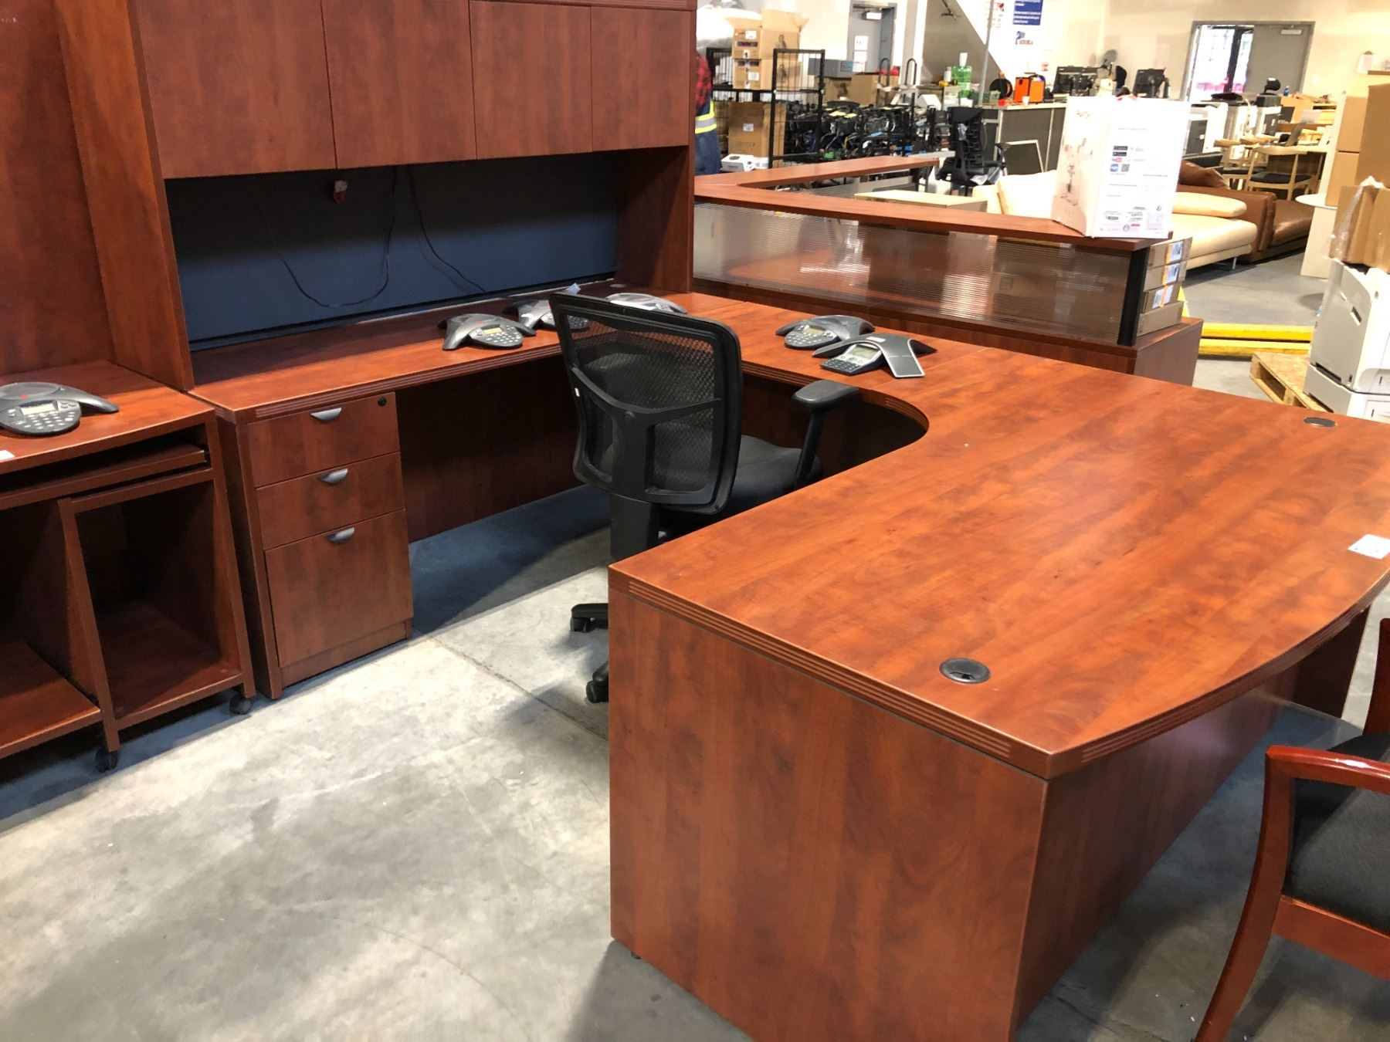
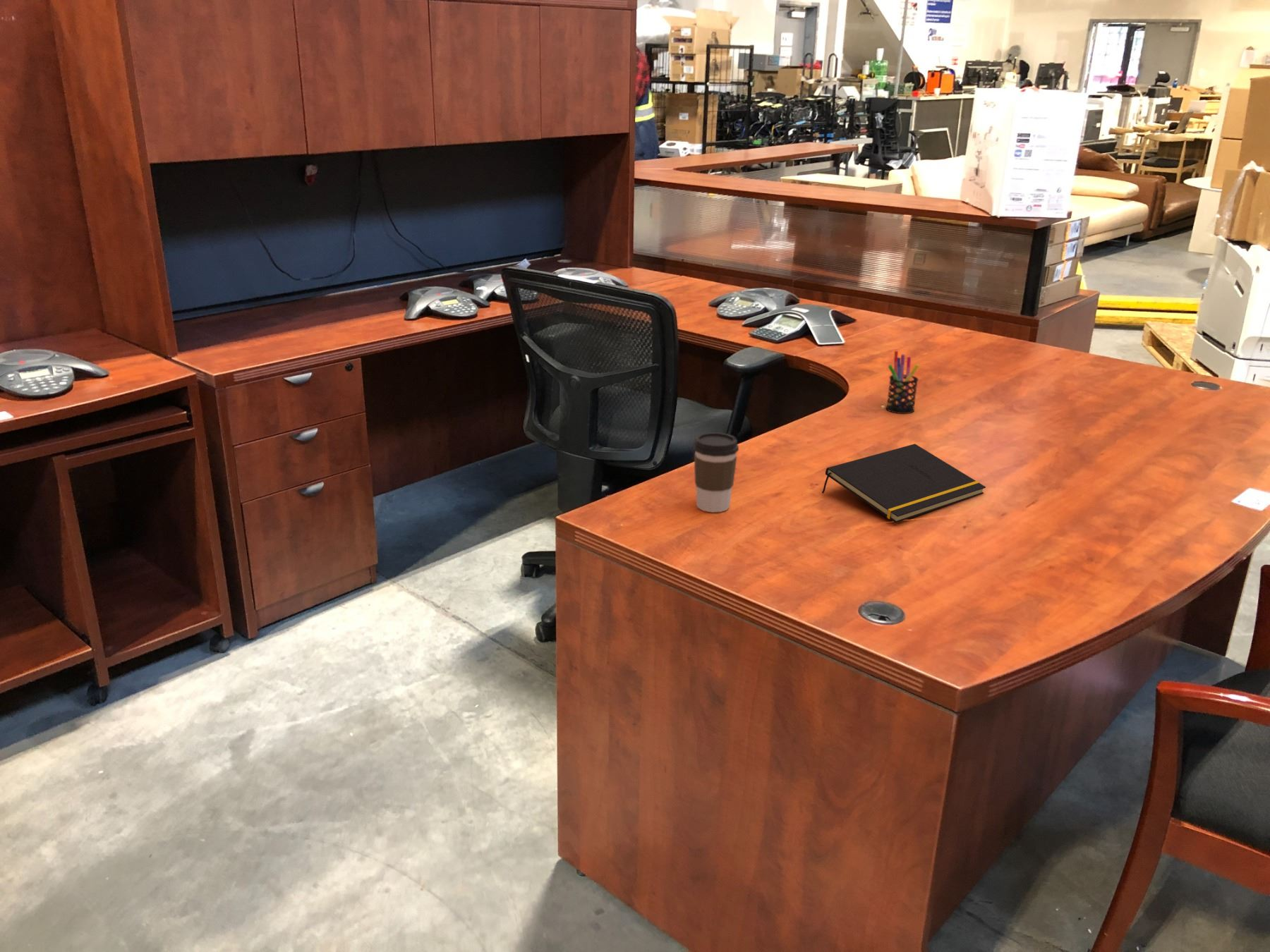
+ coffee cup (714, 472)
+ notepad (905, 480)
+ pen holder (900, 382)
